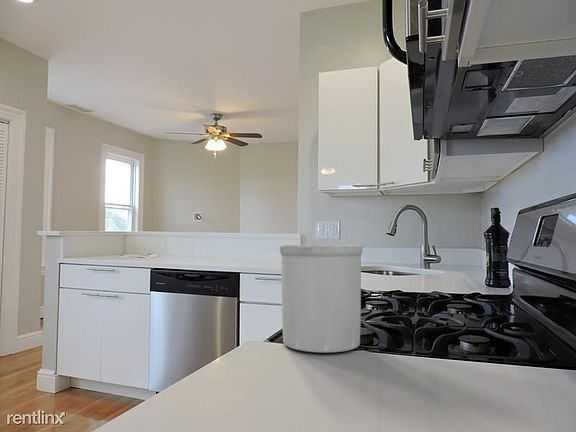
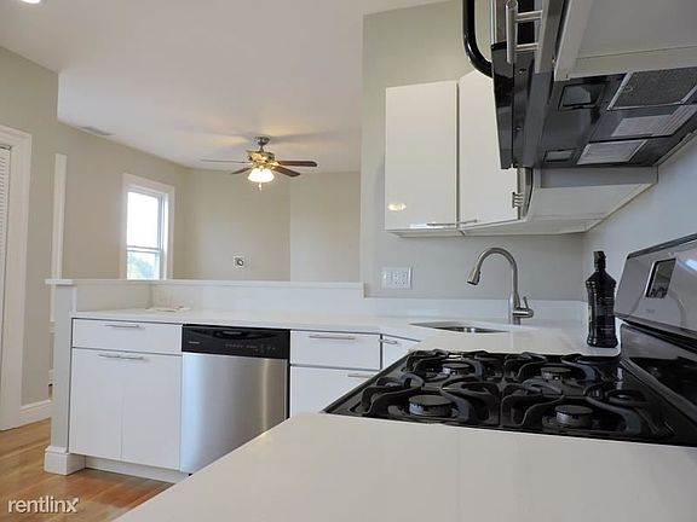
- utensil holder (320, 293)
